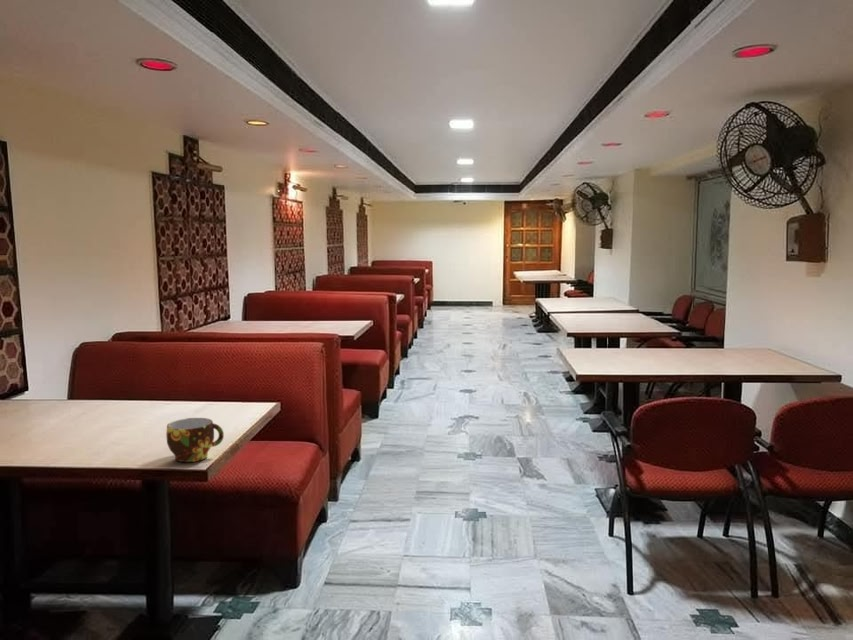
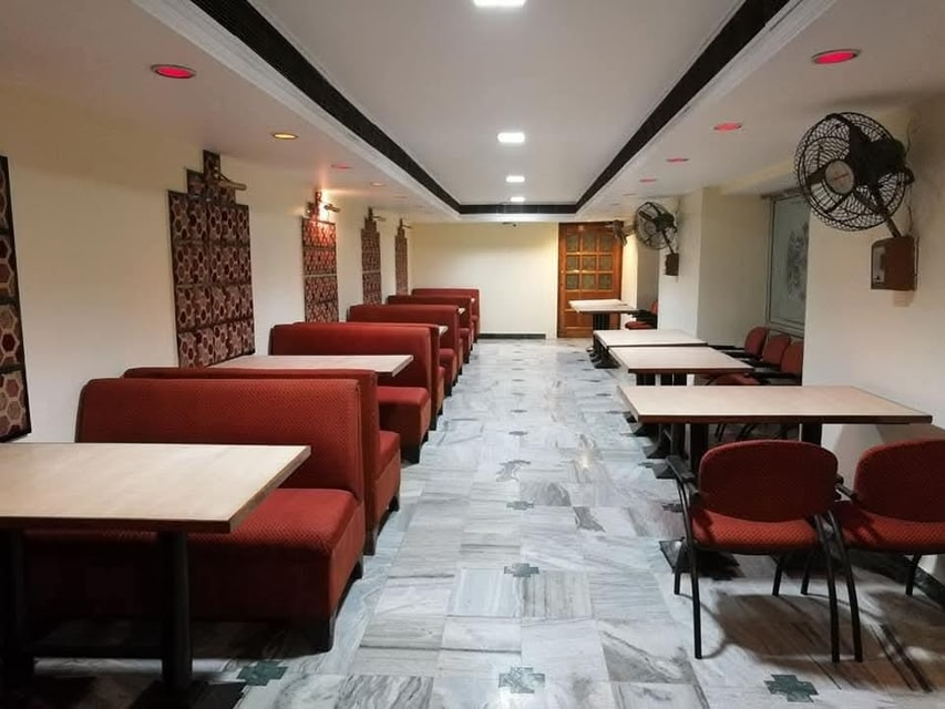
- cup (193, 439)
